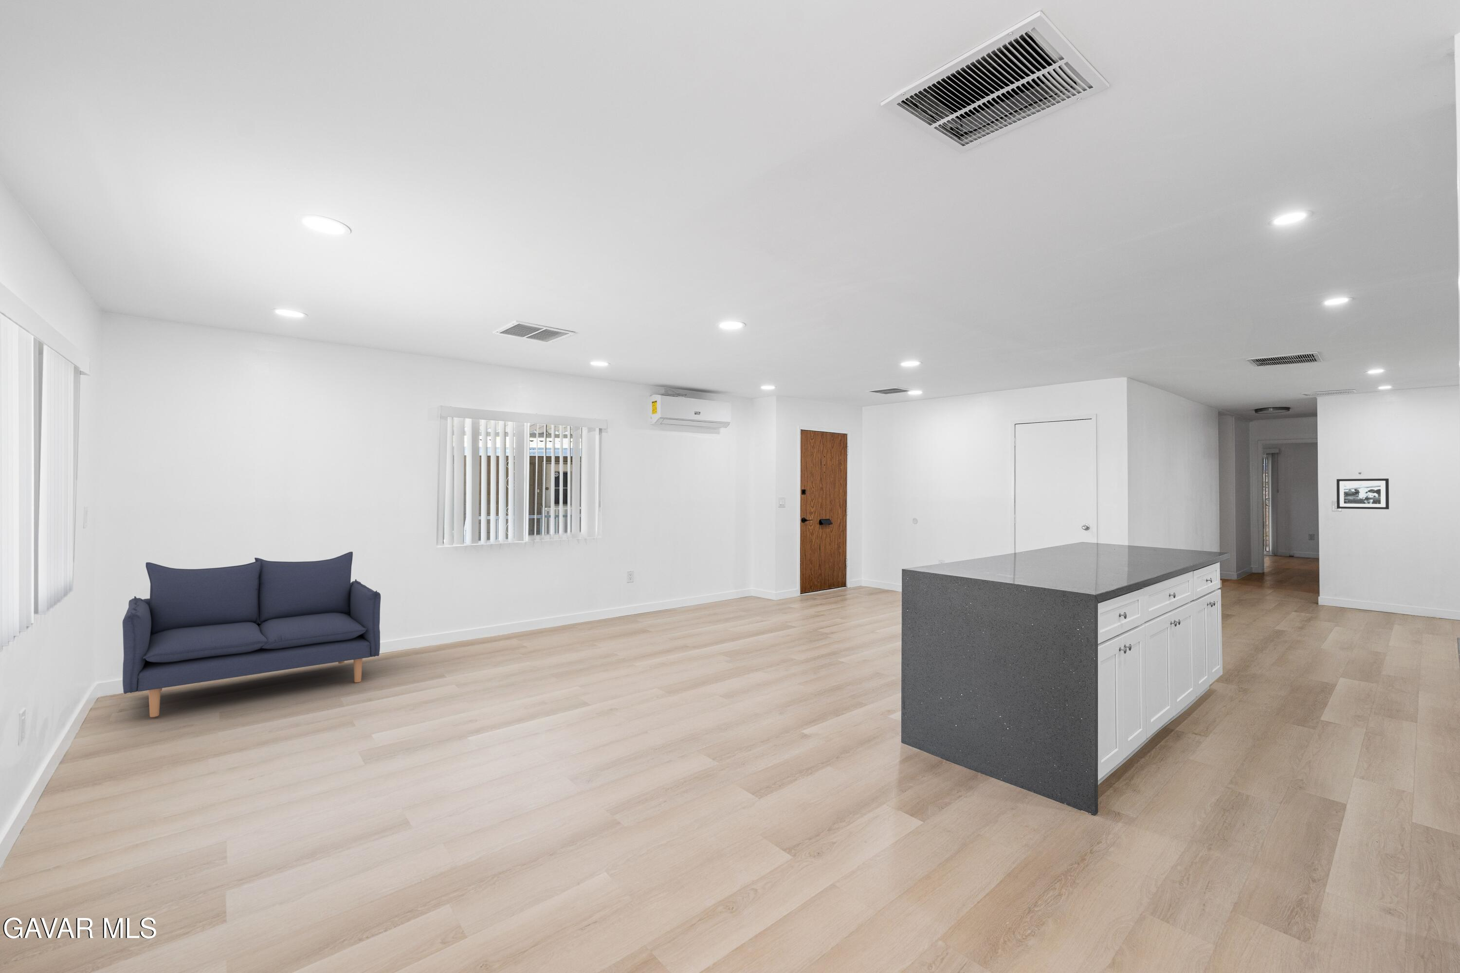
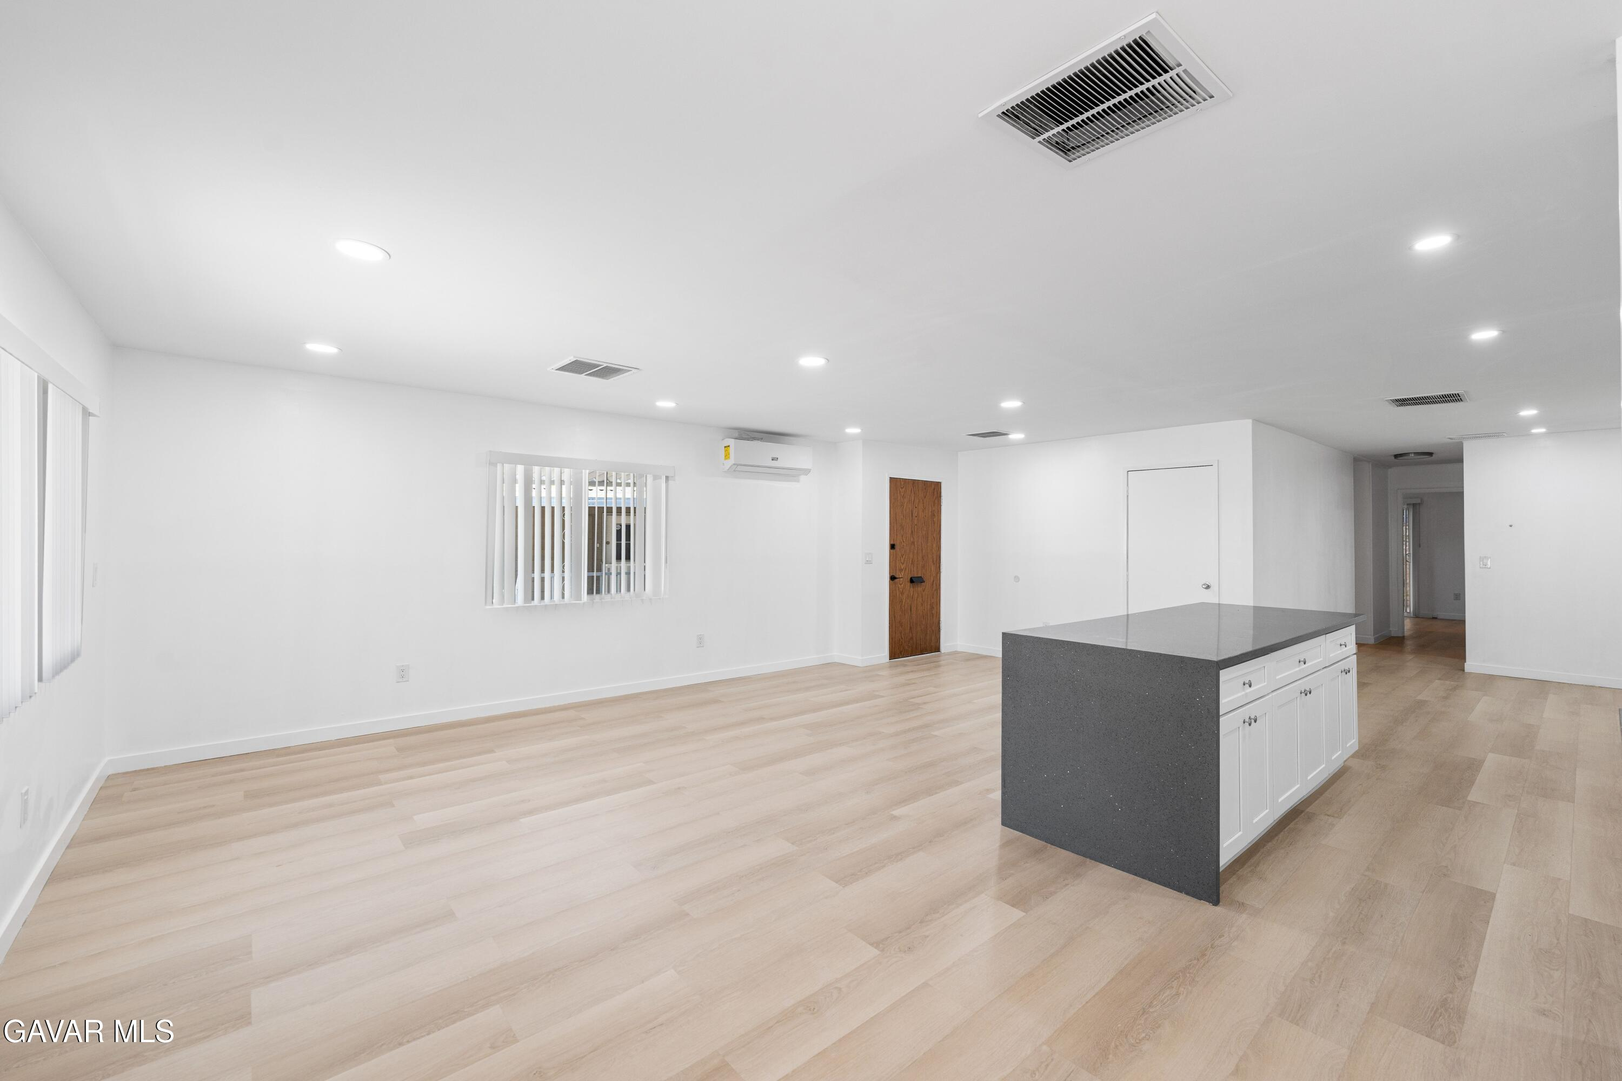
- sofa (260, 622)
- picture frame (1362, 494)
